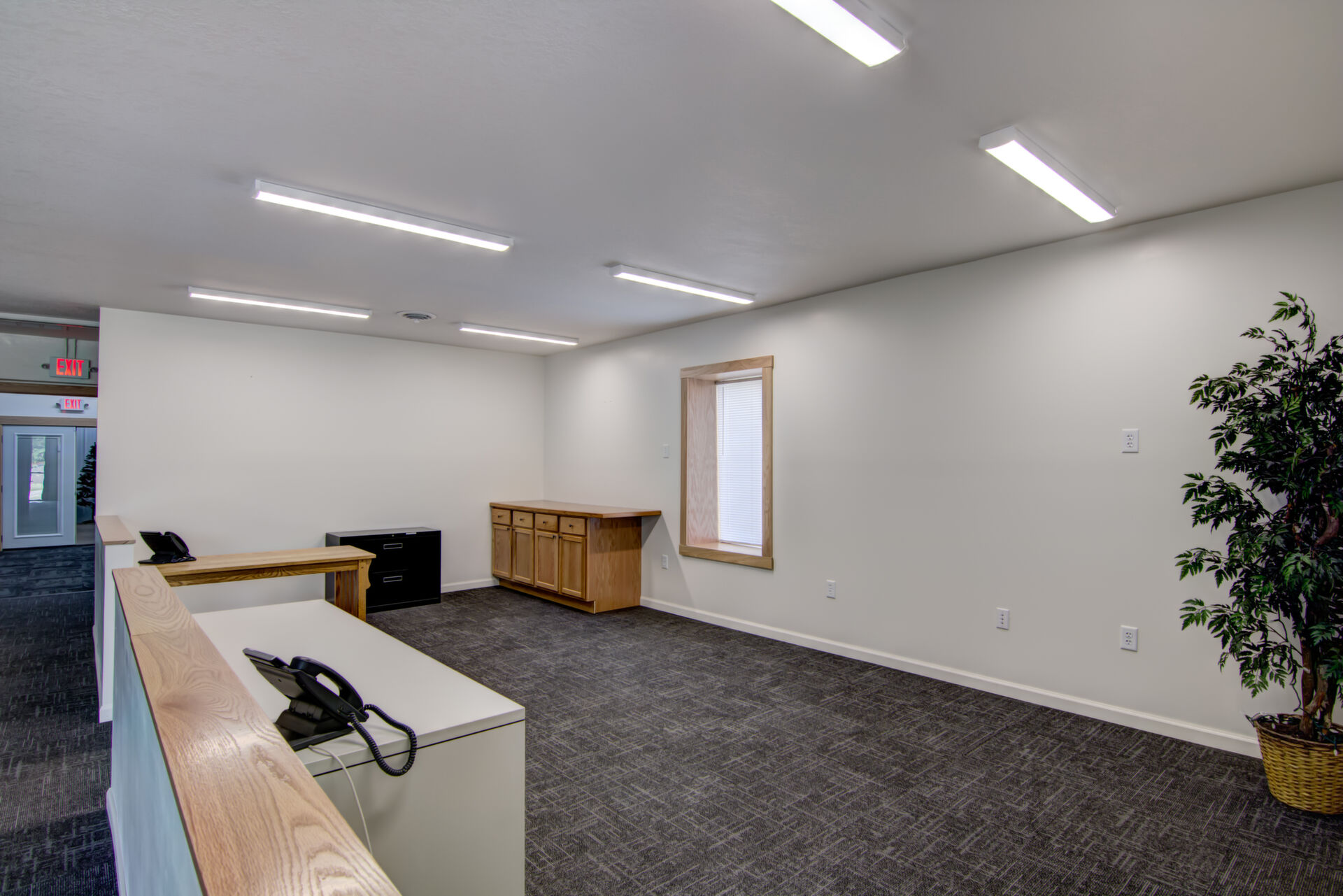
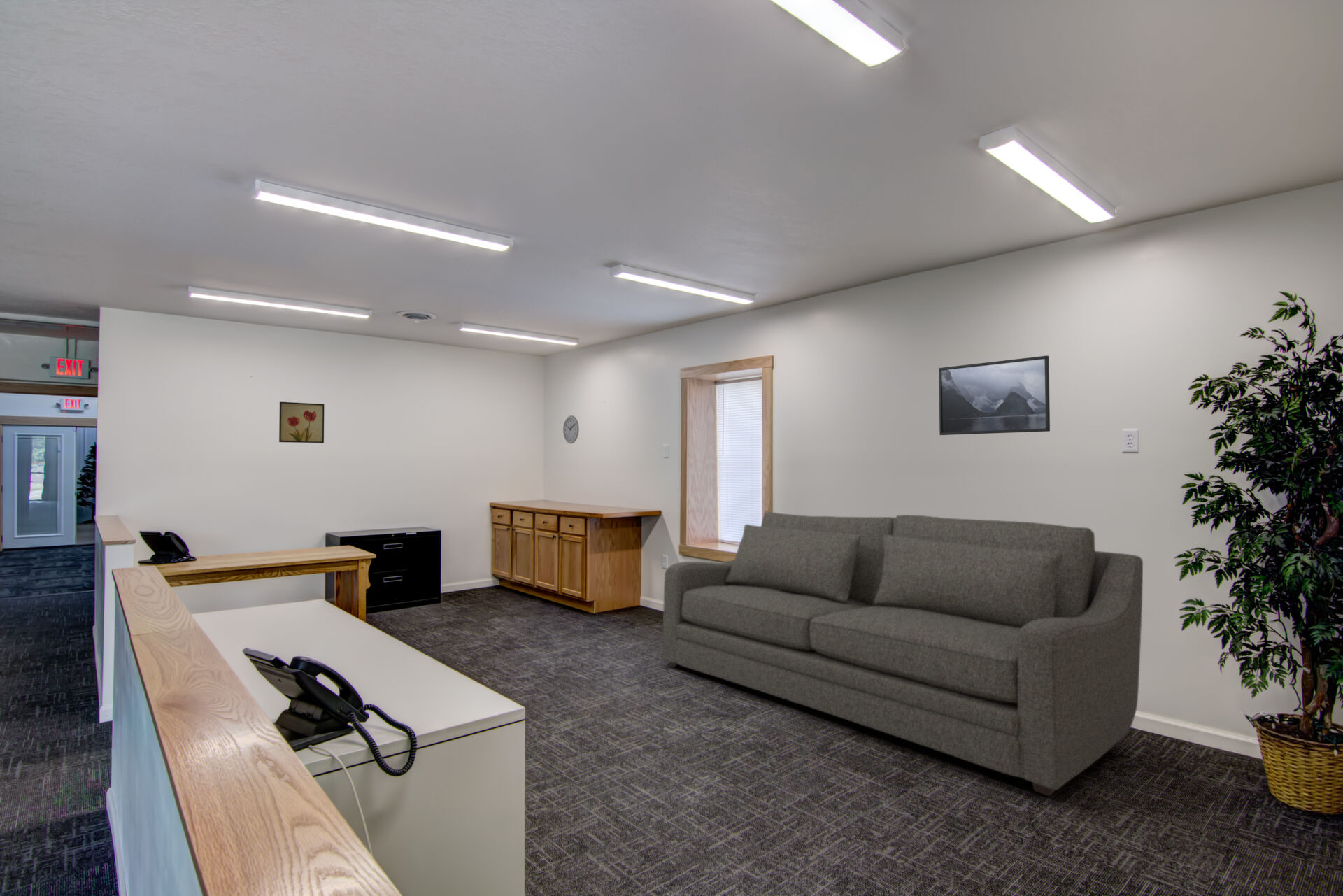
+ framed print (990, 397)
+ sofa (867, 605)
+ wall clock (570, 429)
+ wall art (301, 422)
